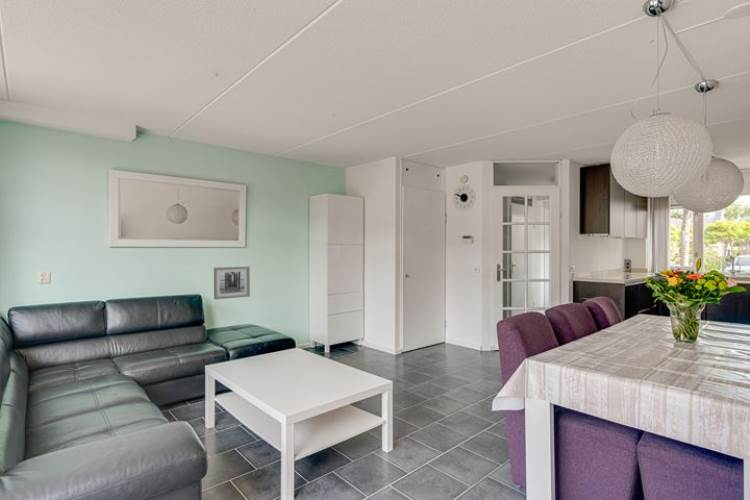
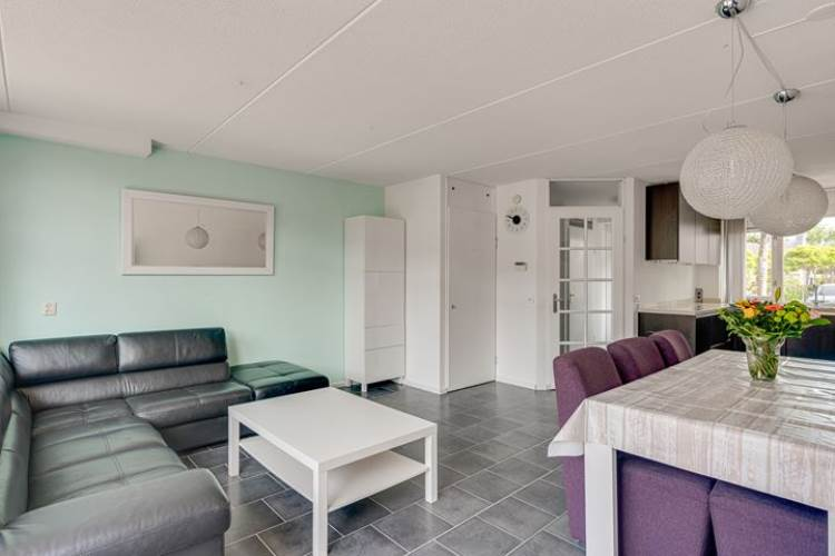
- wall art (232, 282)
